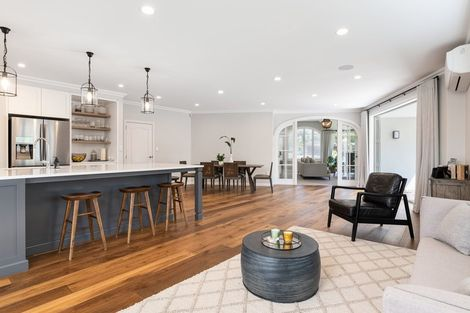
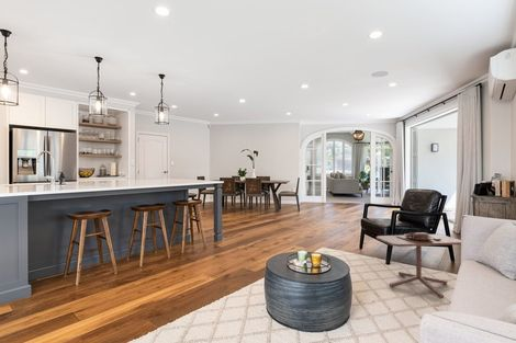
+ side table (418, 258)
